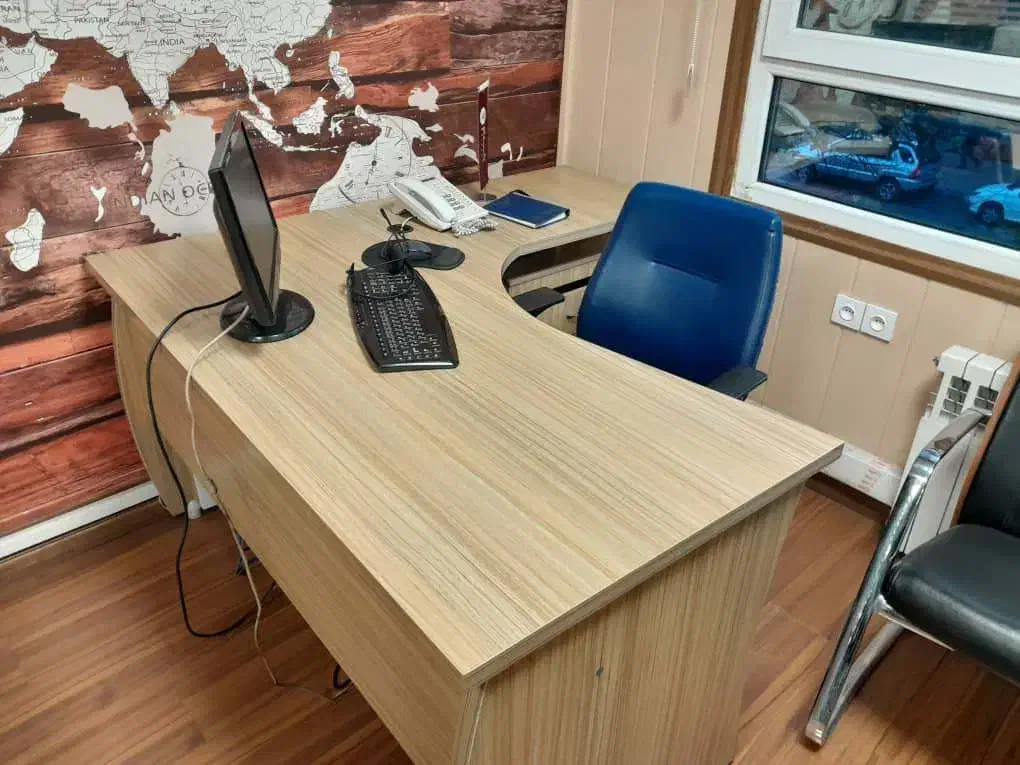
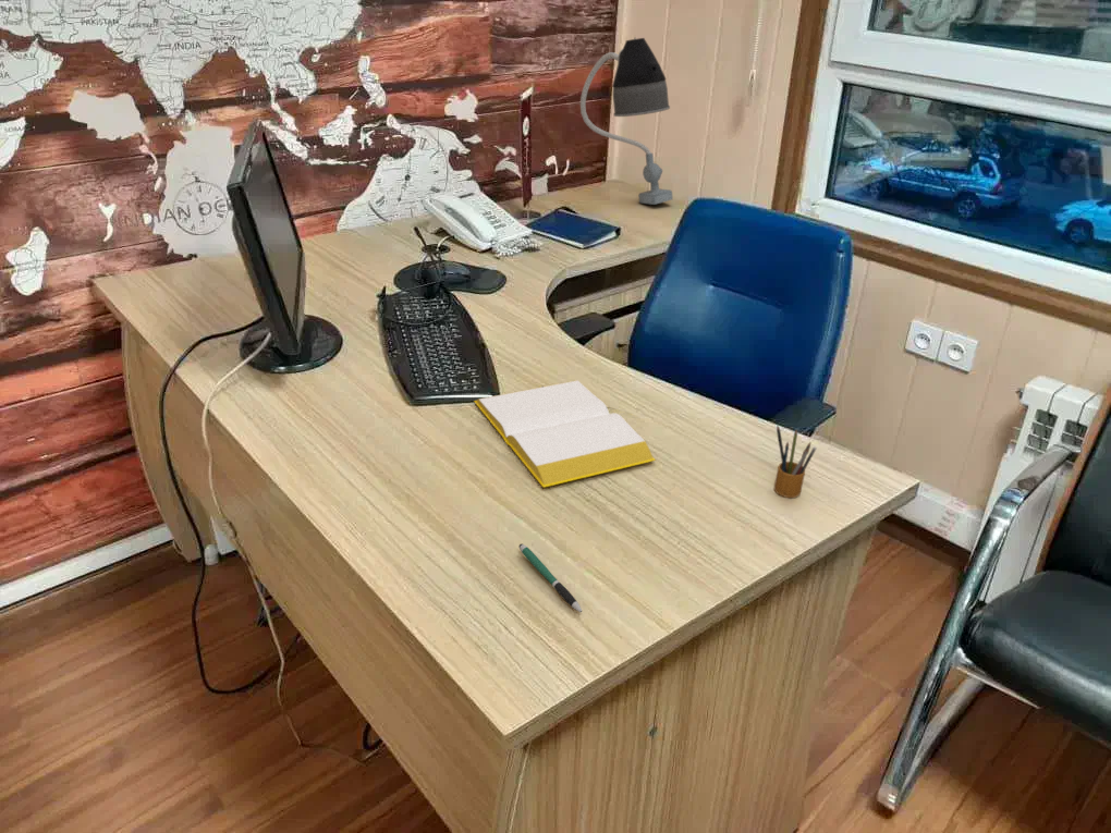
+ pencil box (791, 462)
+ notepad (560, 425)
+ desk lamp (635, 140)
+ pen (549, 576)
